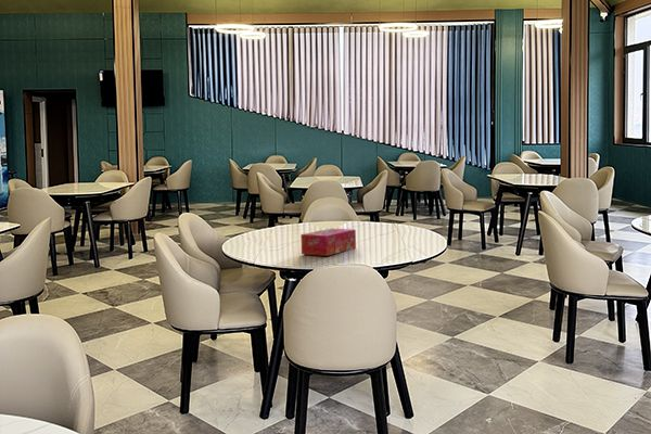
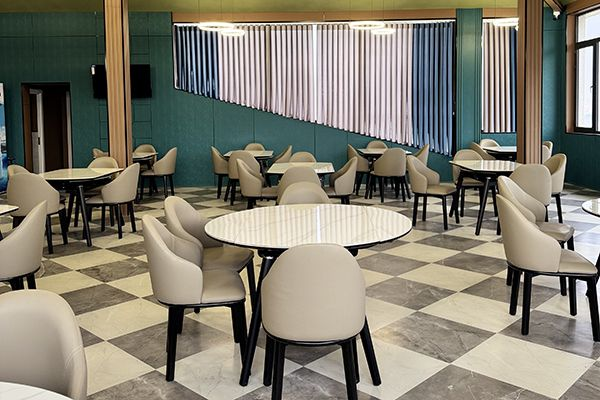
- tissue box (329, 241)
